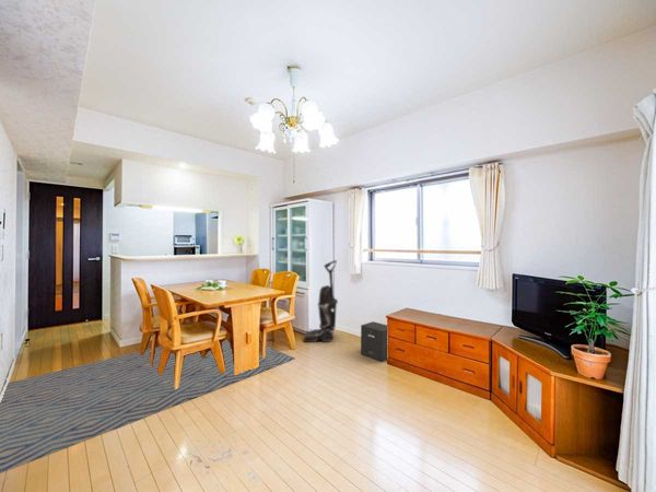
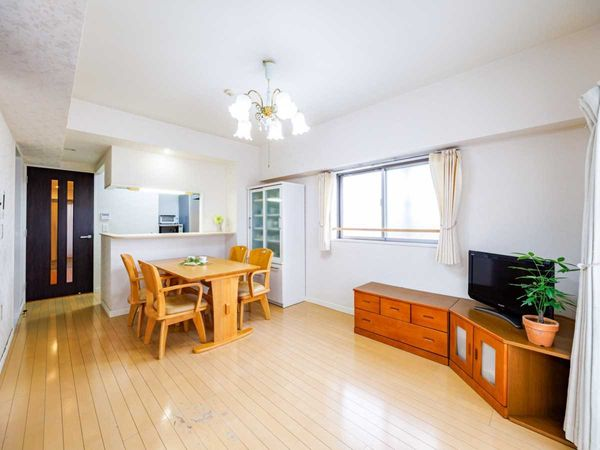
- rug (155, 372)
- vacuum cleaner (319, 298)
- speaker (377, 340)
